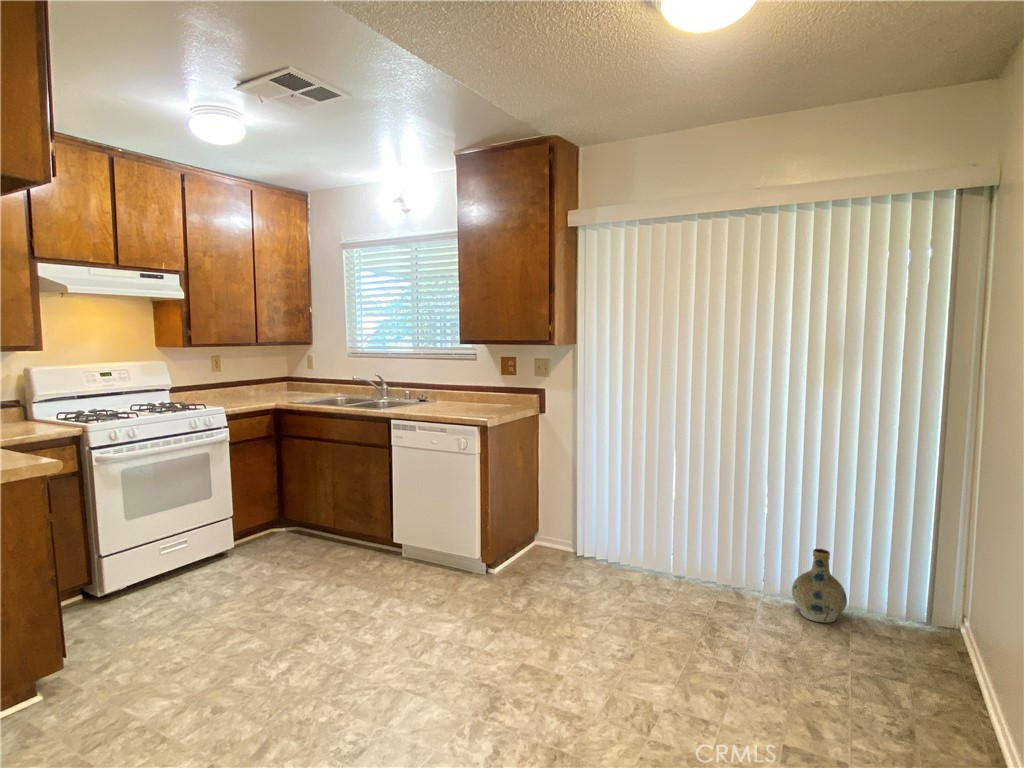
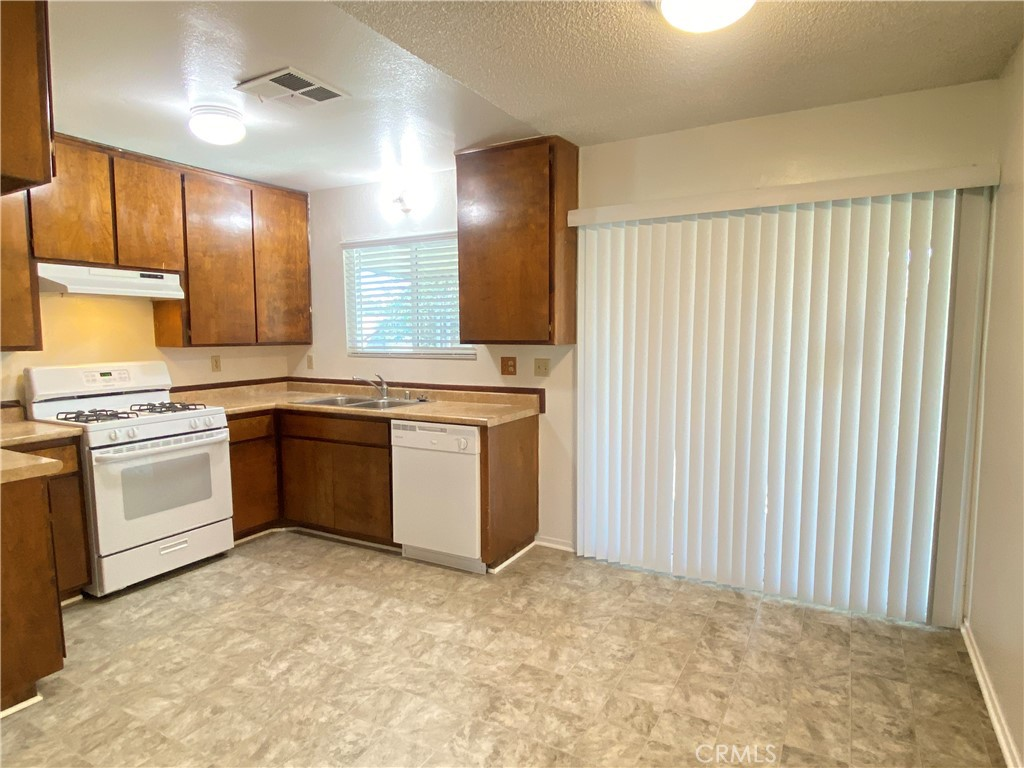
- ceramic jug (819, 583)
